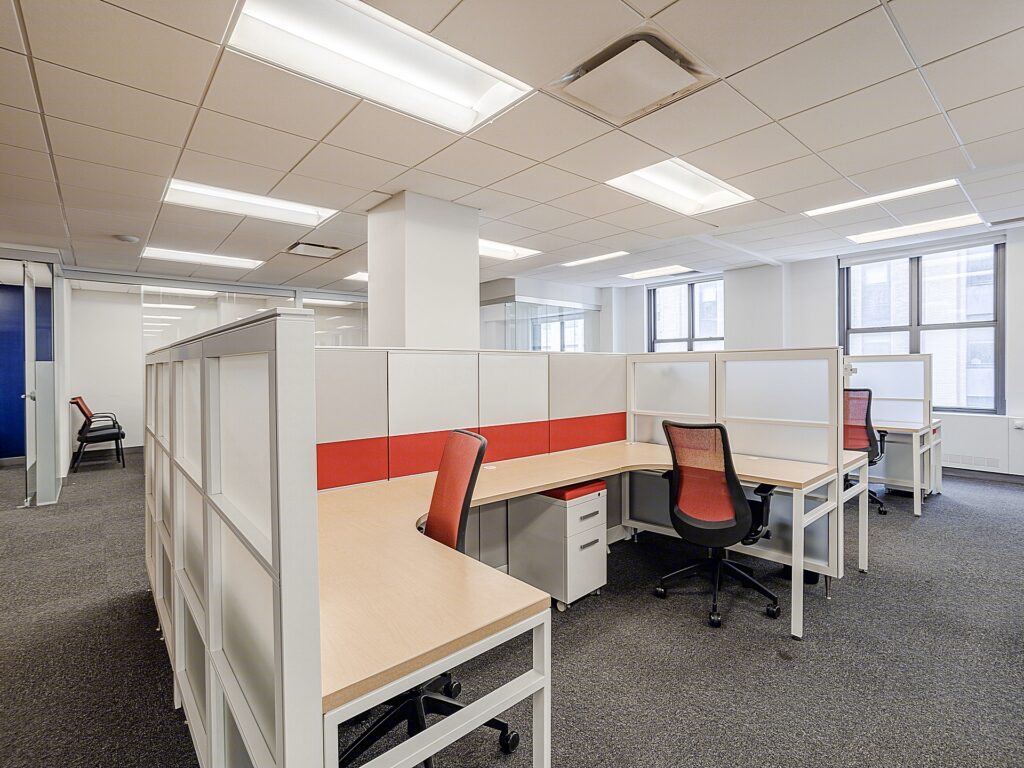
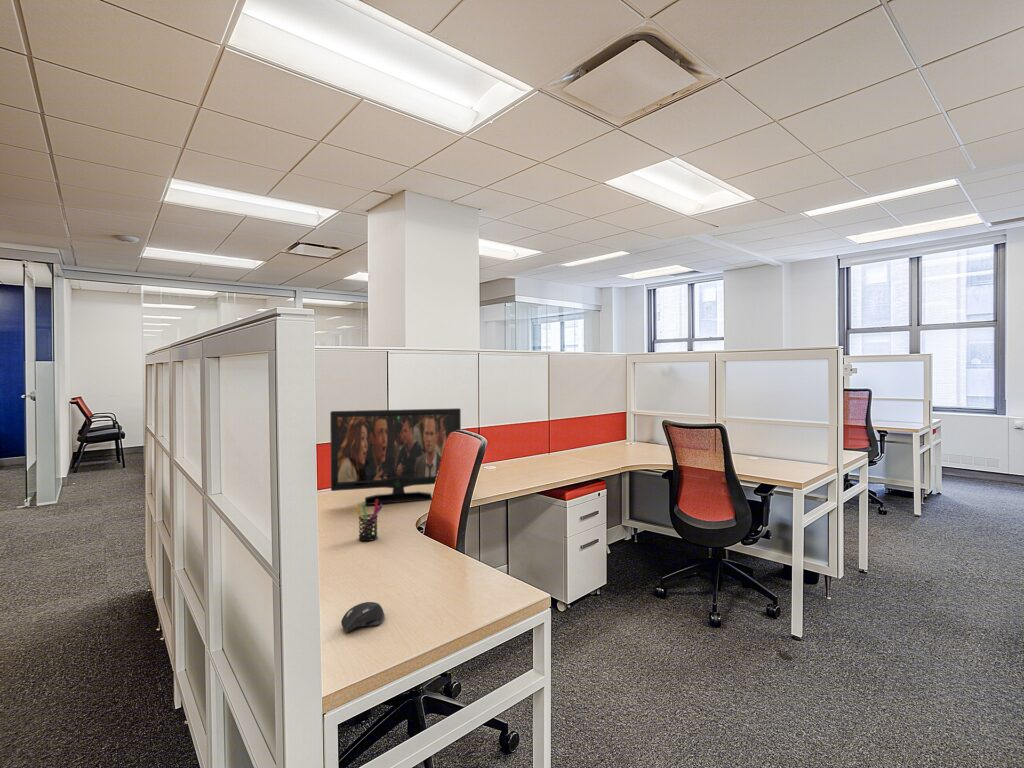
+ pen holder (368, 519)
+ flat panel tv (398, 454)
+ computer mouse (364, 613)
